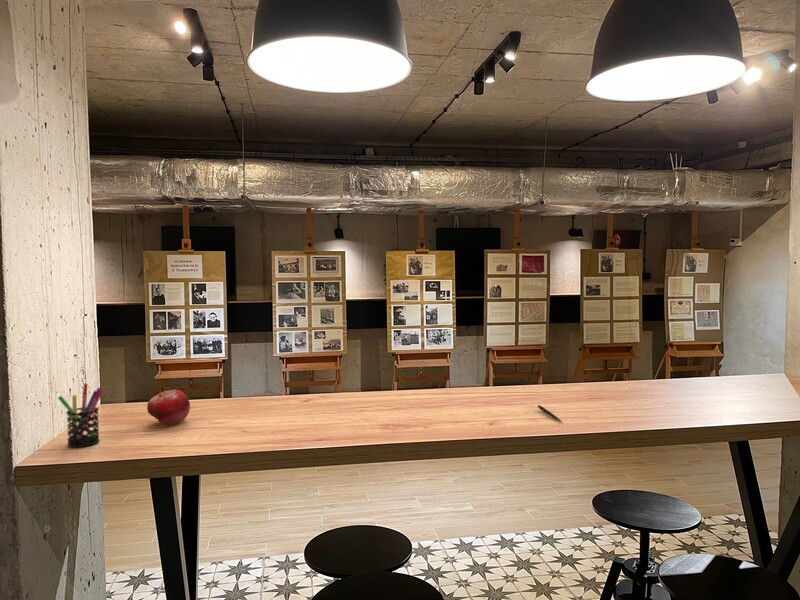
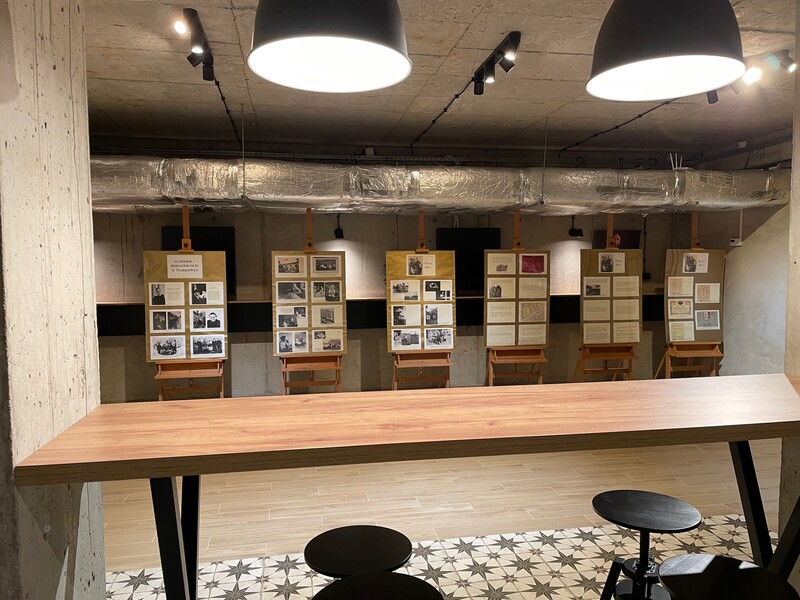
- pen (549, 413)
- pen holder (79, 414)
- fruit (169, 406)
